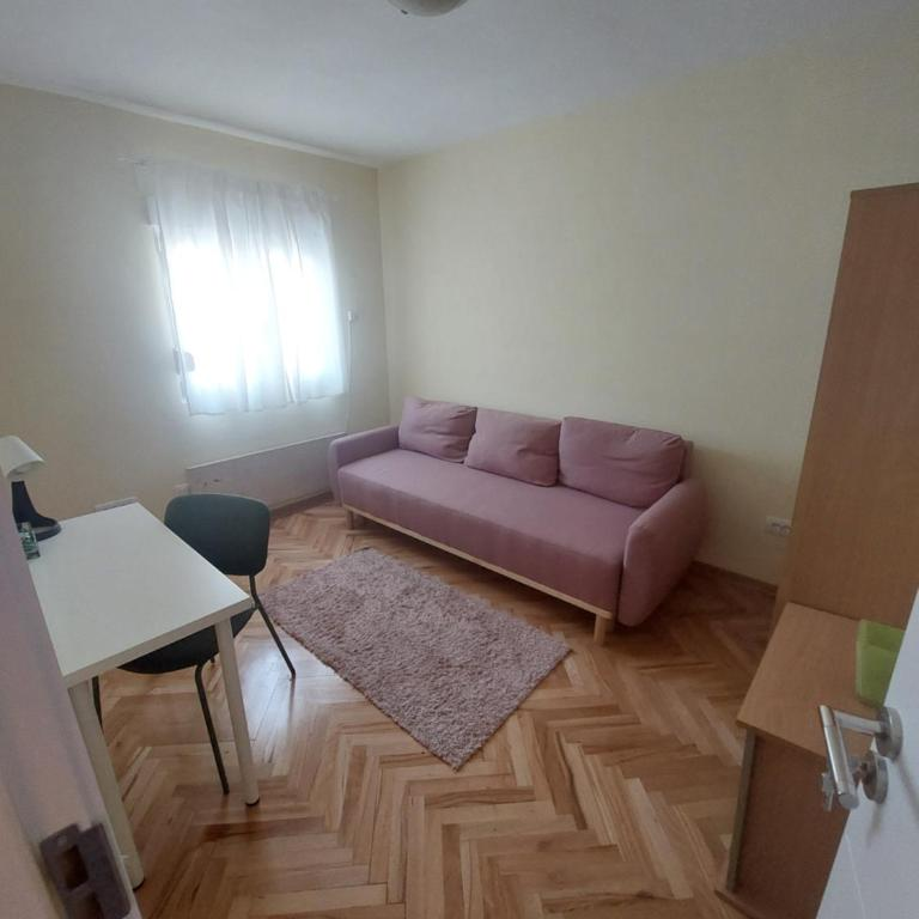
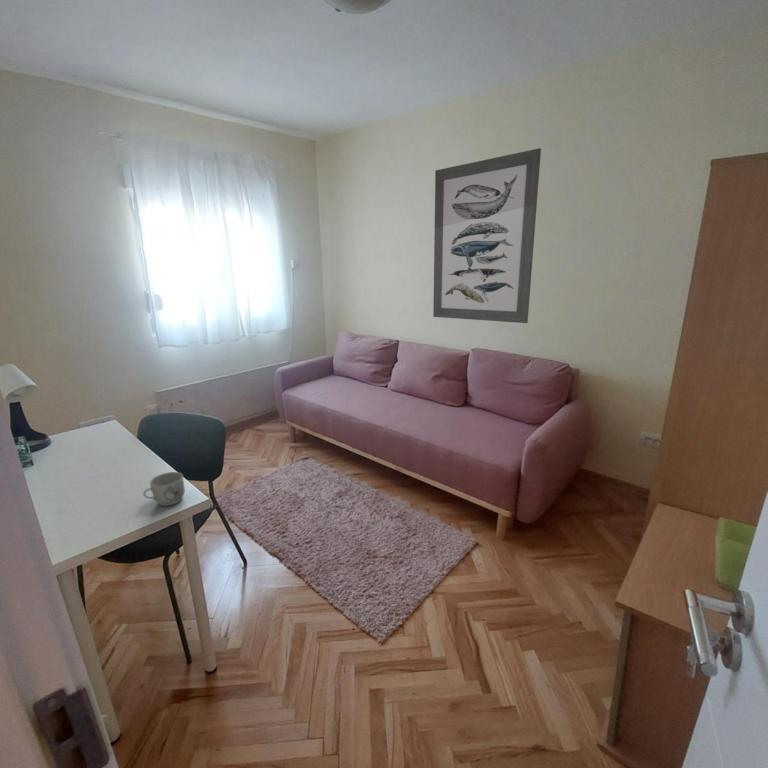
+ wall art (479, 244)
+ mug (164, 491)
